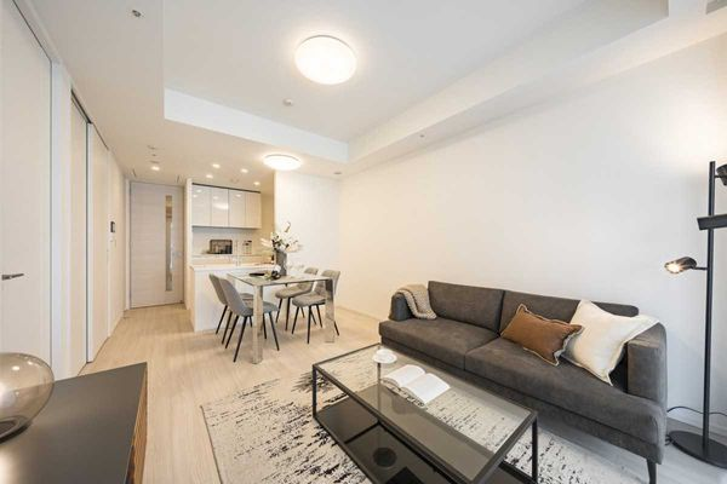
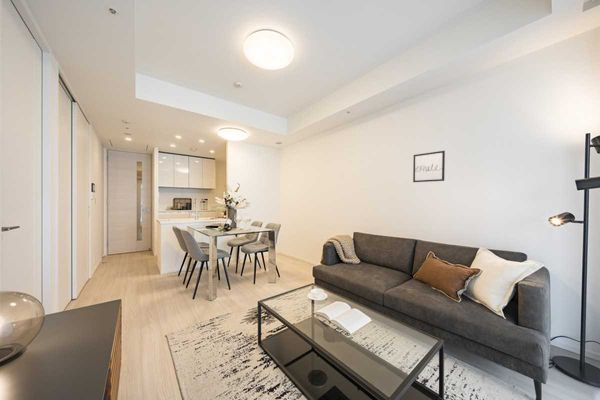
+ wall art (428, 167)
